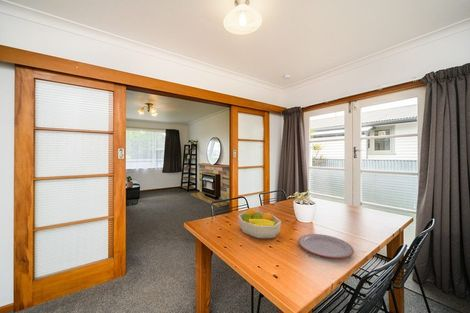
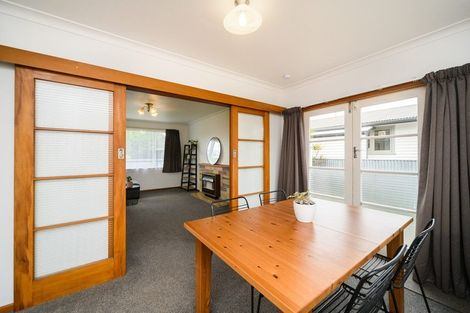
- plate (324, 246)
- fruit bowl (258, 221)
